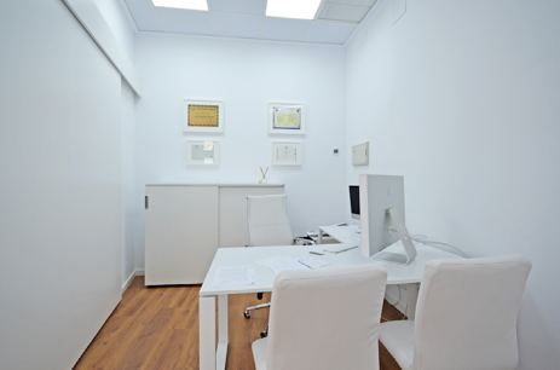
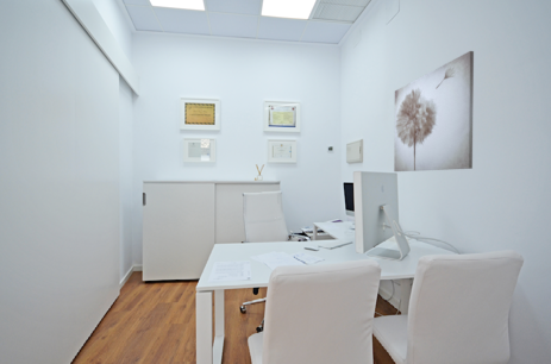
+ wall art (426, 123)
